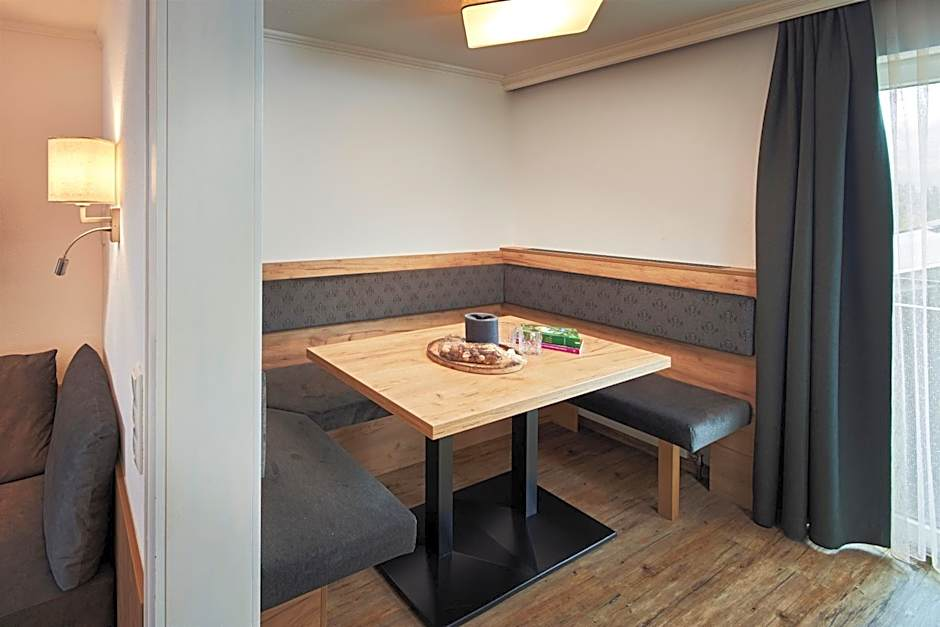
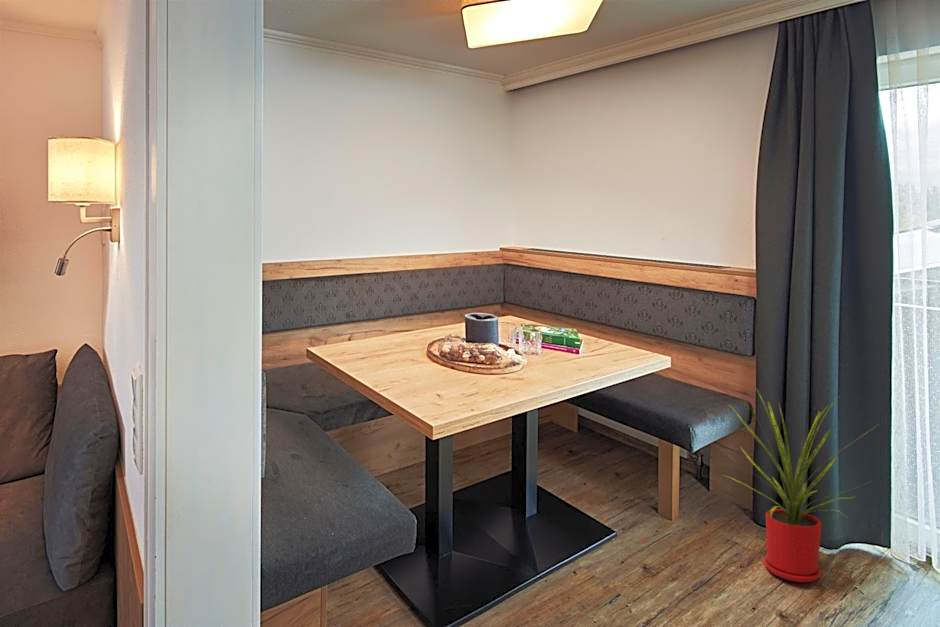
+ house plant (795, 483)
